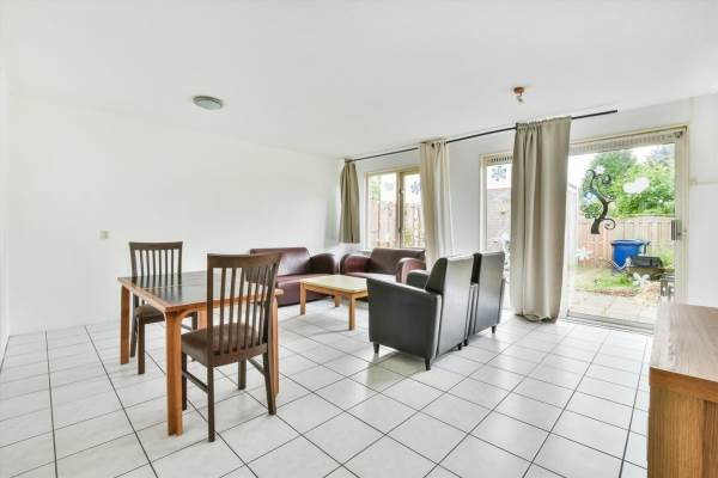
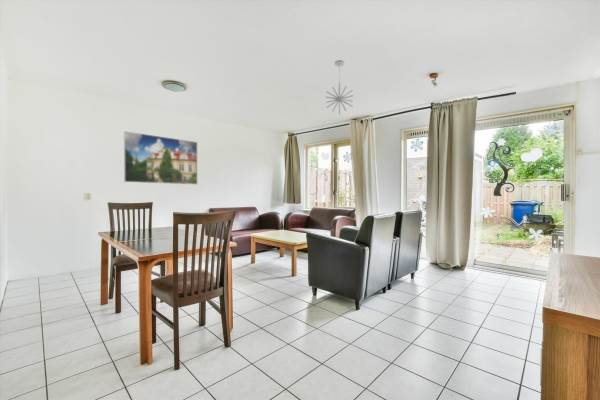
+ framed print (163, 160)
+ pendant light (339, 87)
